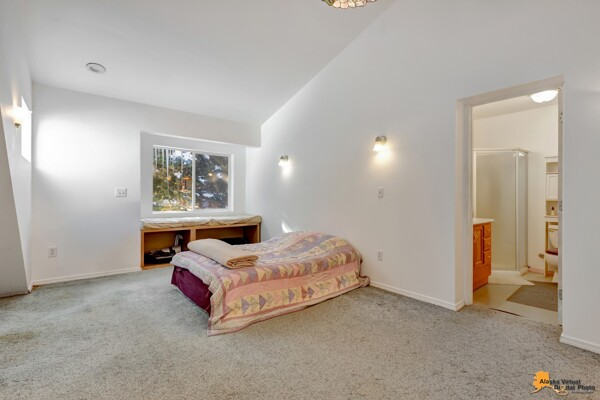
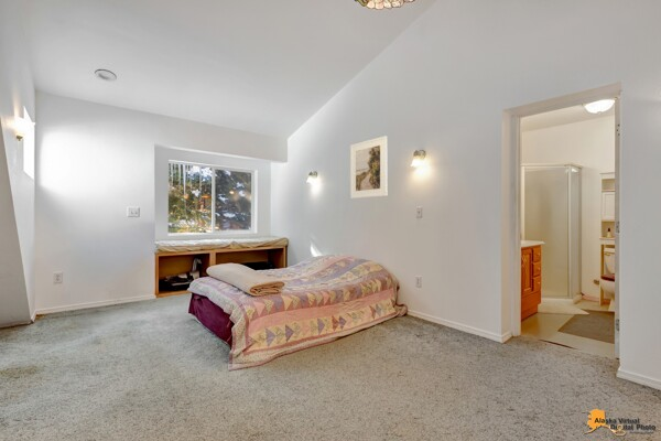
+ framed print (367, 169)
